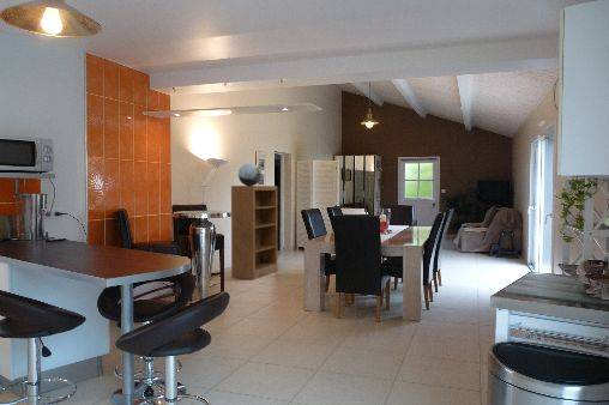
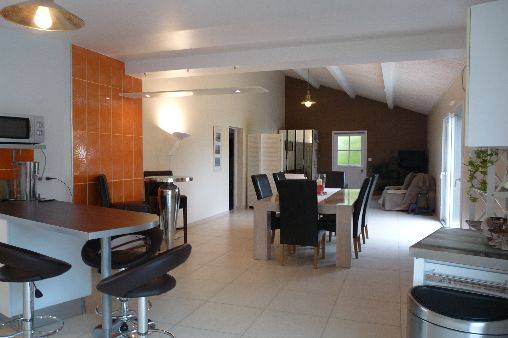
- bookshelf (254, 230)
- decorative globe (249, 174)
